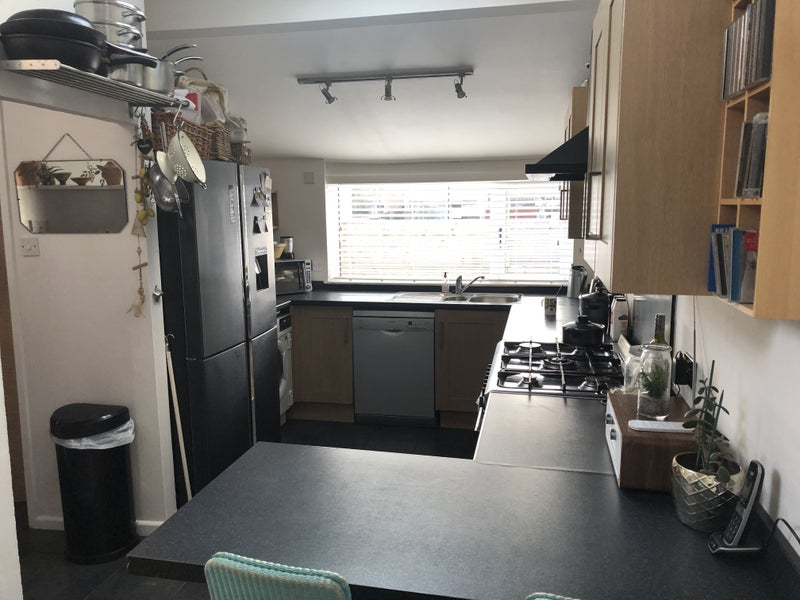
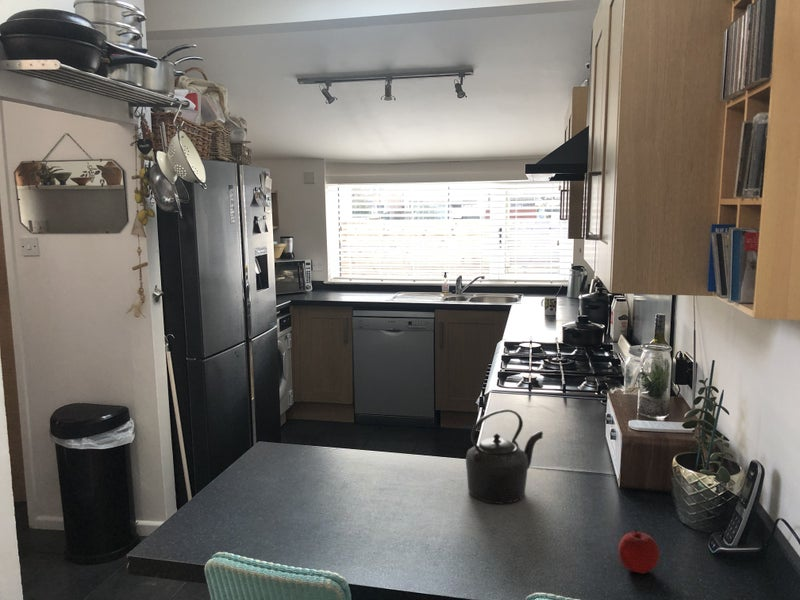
+ kettle (508, 447)
+ apple (638, 548)
